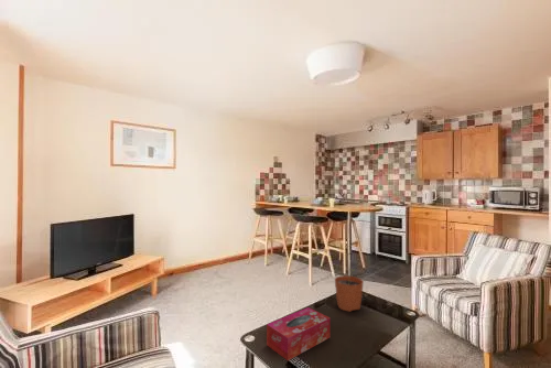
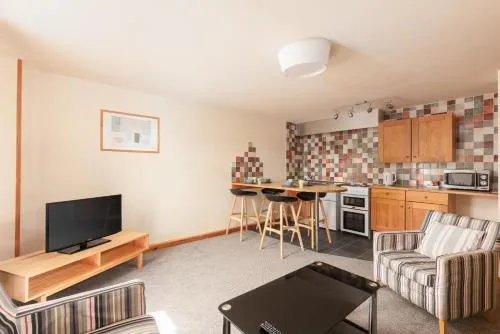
- tissue box (299, 331)
- plant pot (348, 286)
